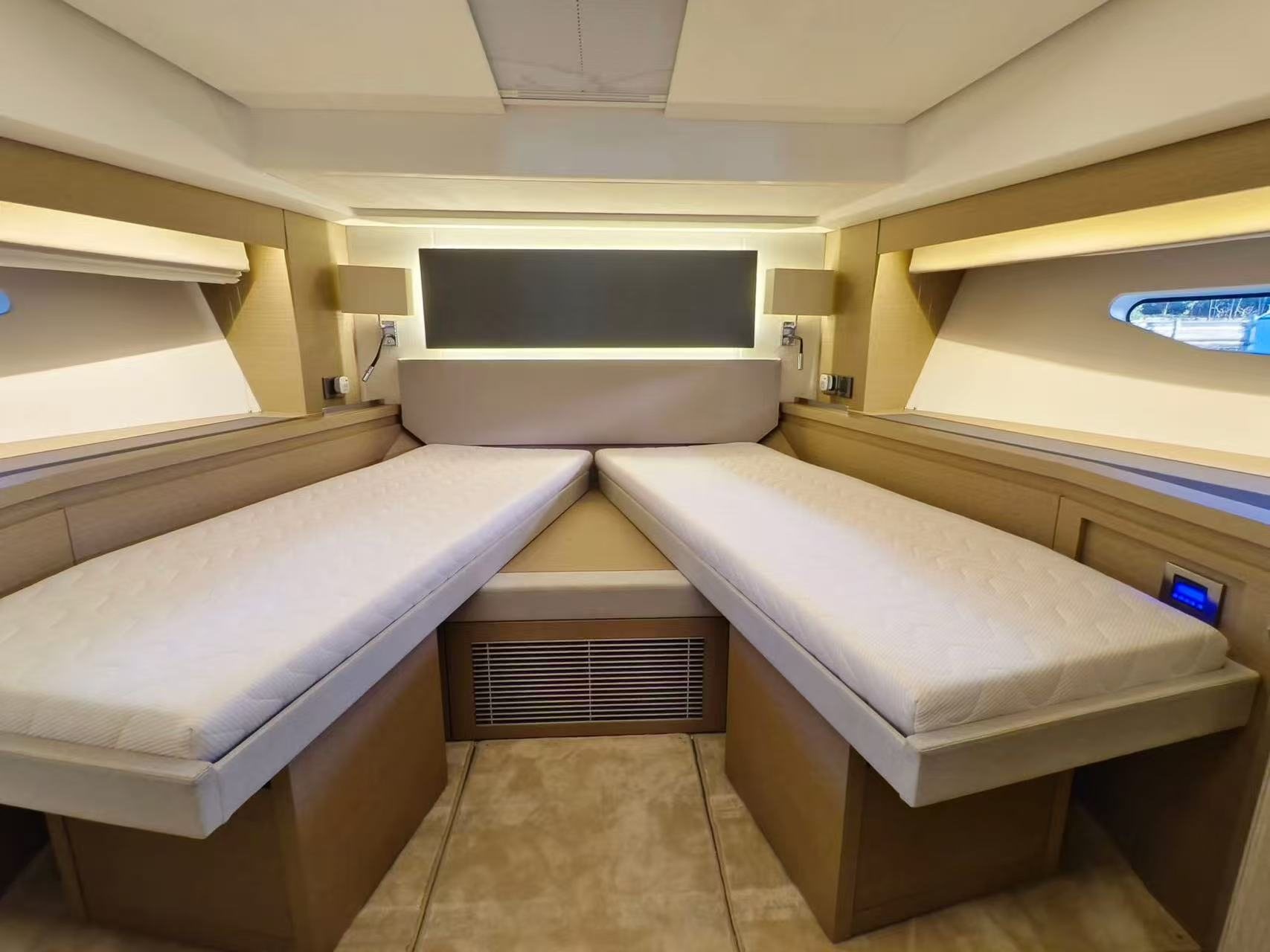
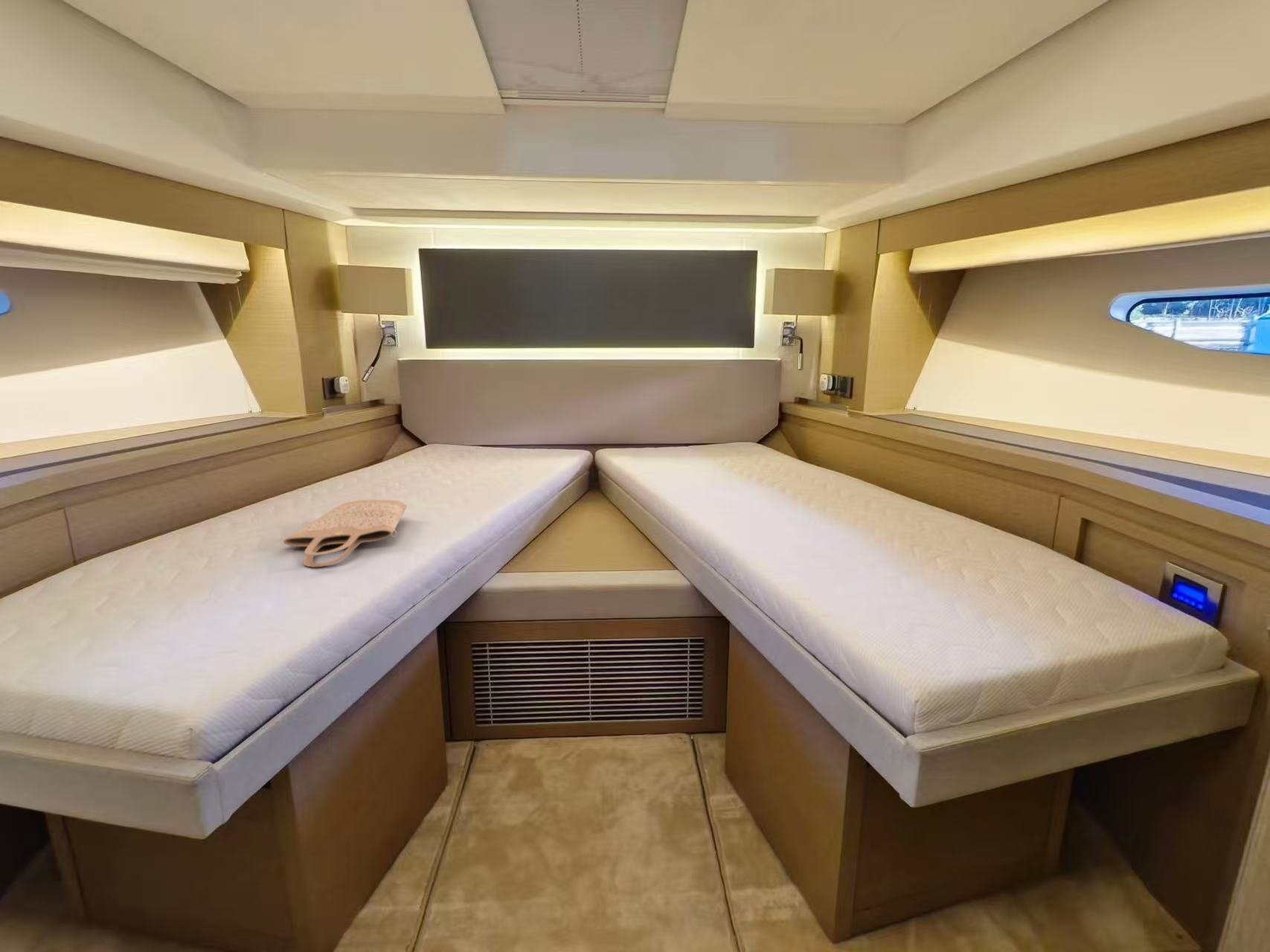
+ shopping bag (346, 527)
